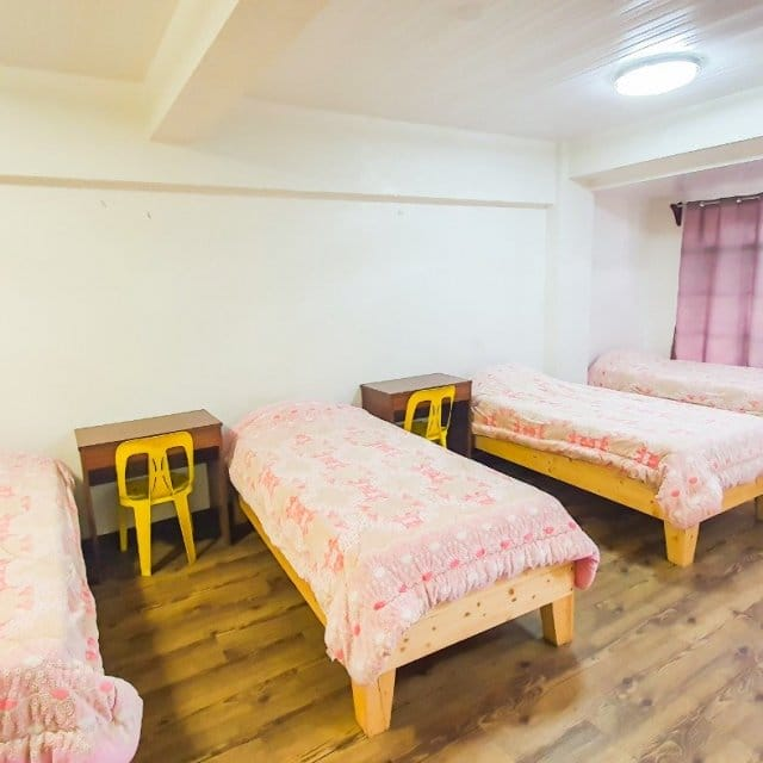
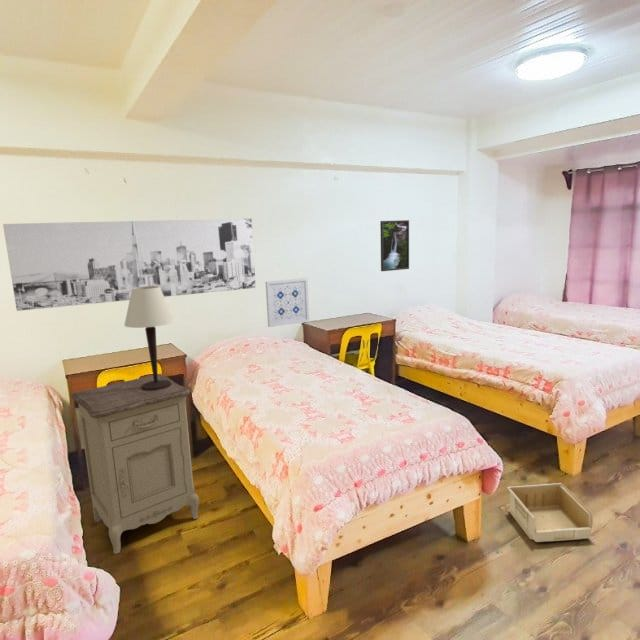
+ nightstand (141, 459)
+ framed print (395, 245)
+ wall art (145, 259)
+ wall art (288, 302)
+ table lamp (151, 337)
+ storage bin (548, 512)
